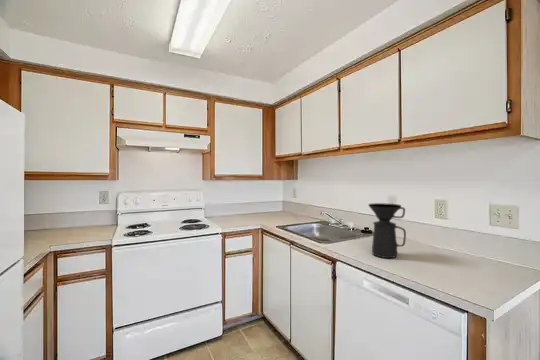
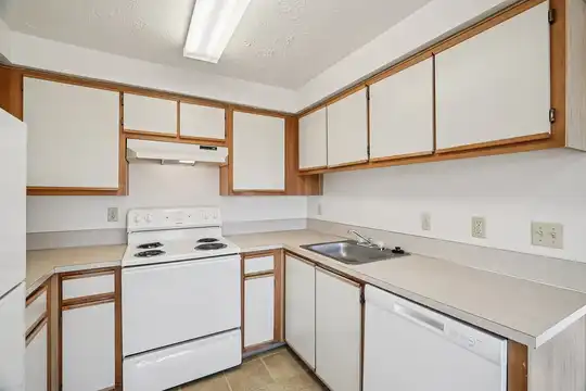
- coffee maker (384, 229)
